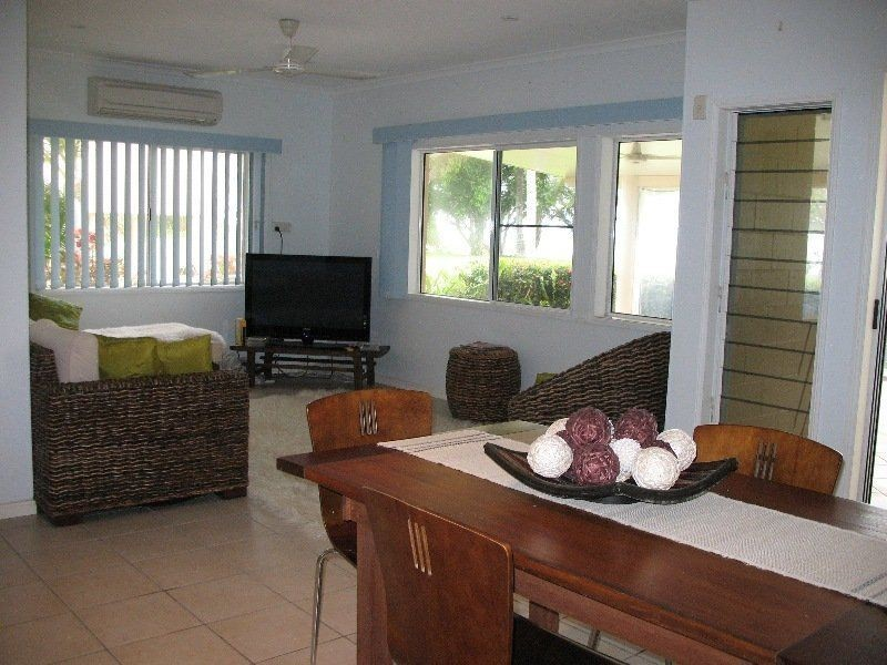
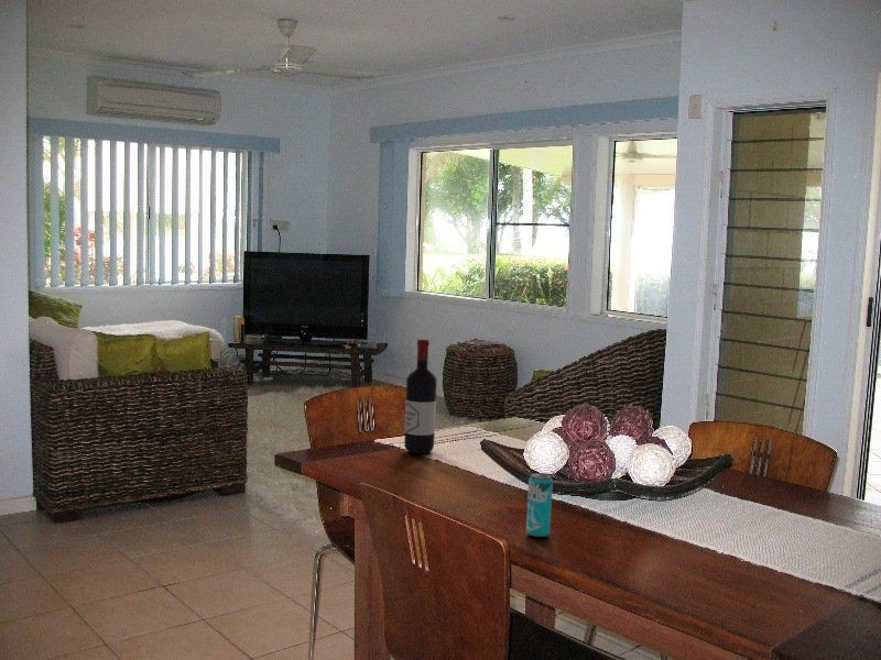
+ wine bottle (421, 395)
+ beverage can (539, 504)
